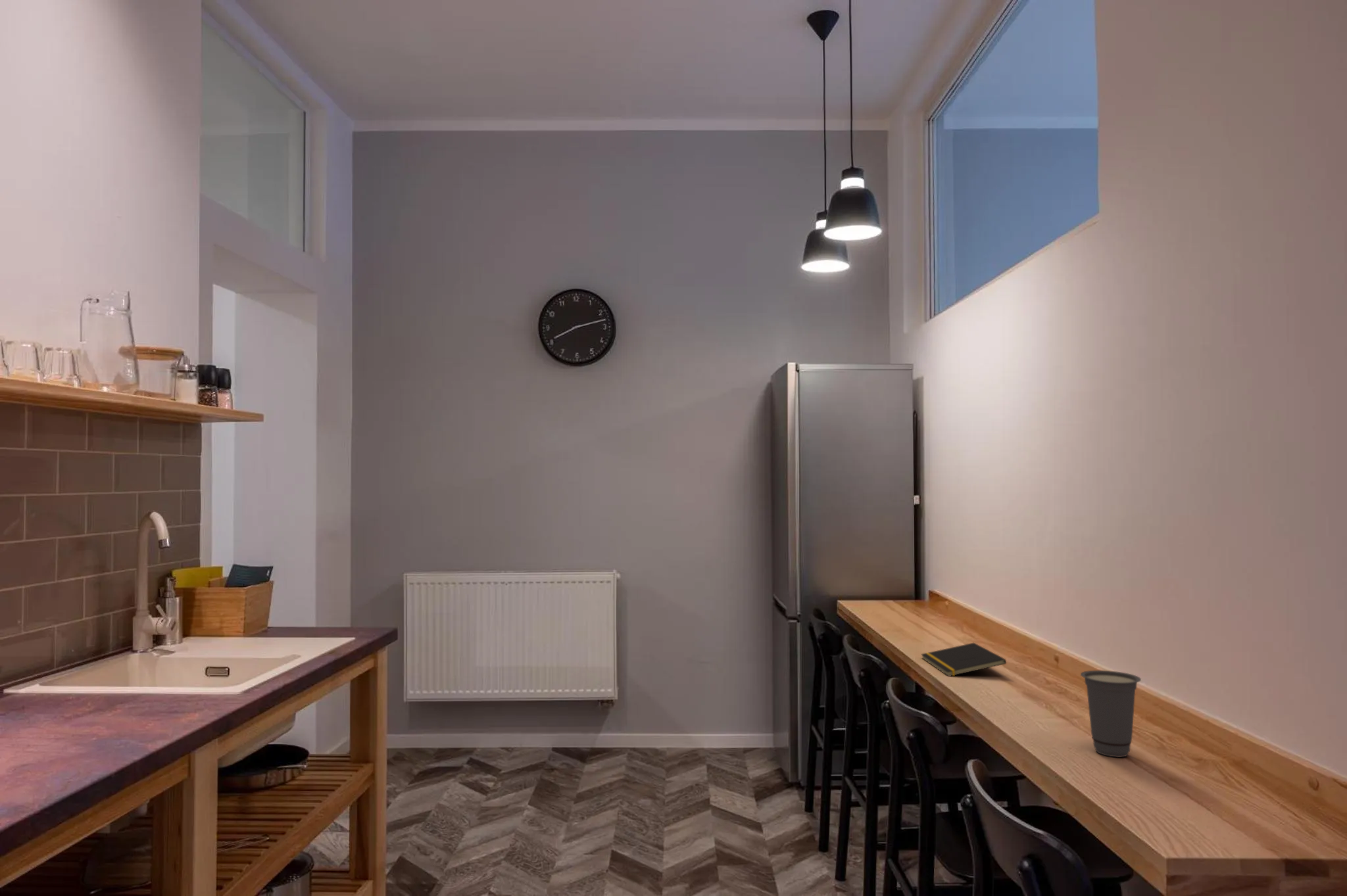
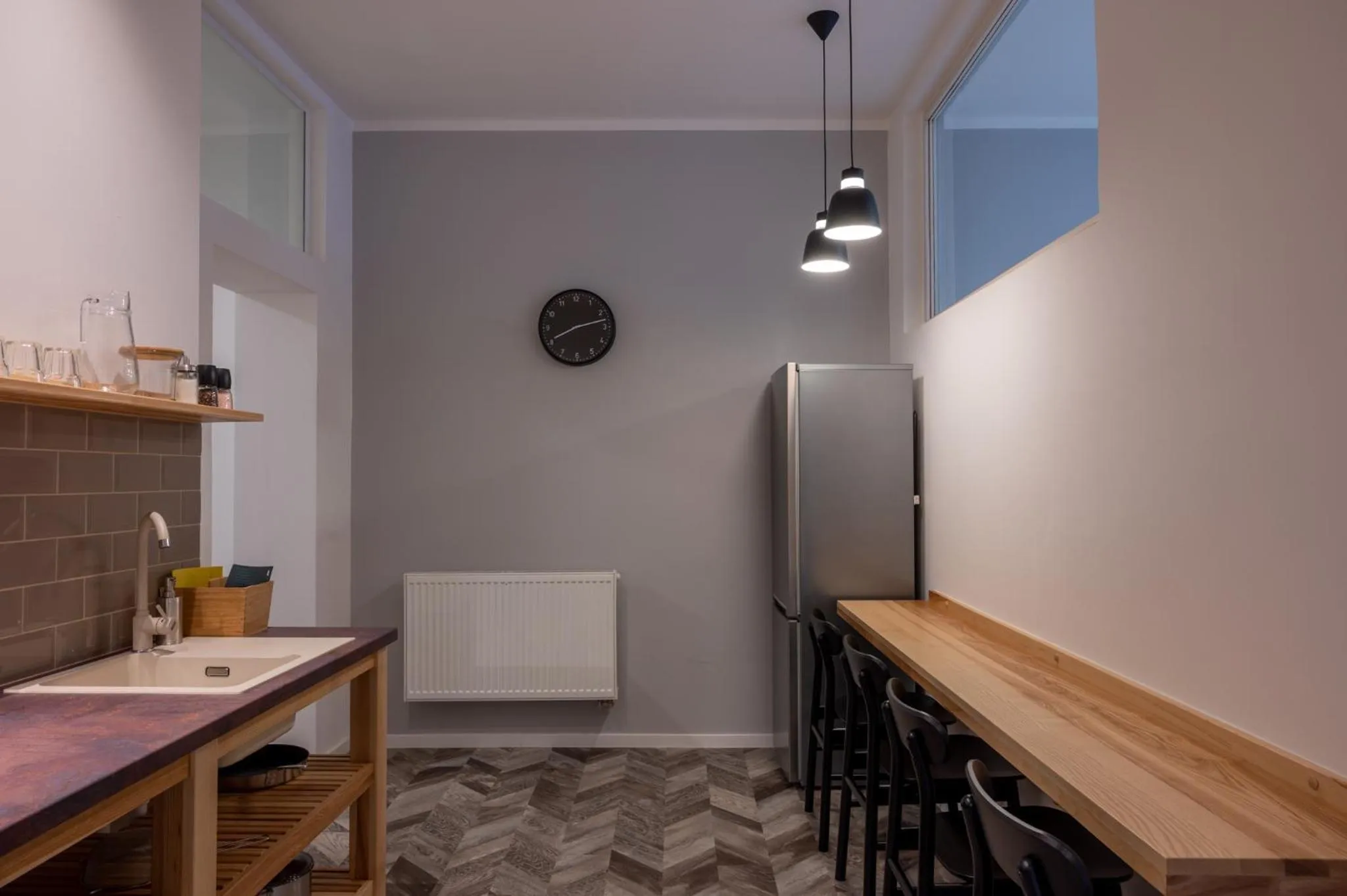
- cup (1111, 714)
- notepad (962, 659)
